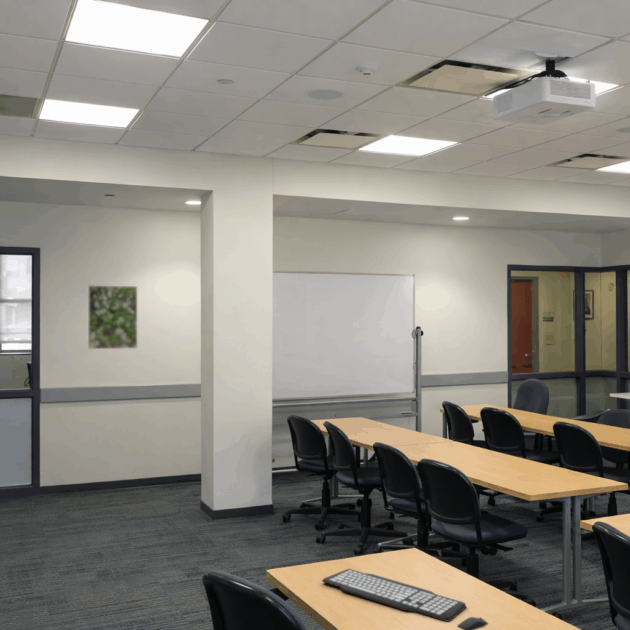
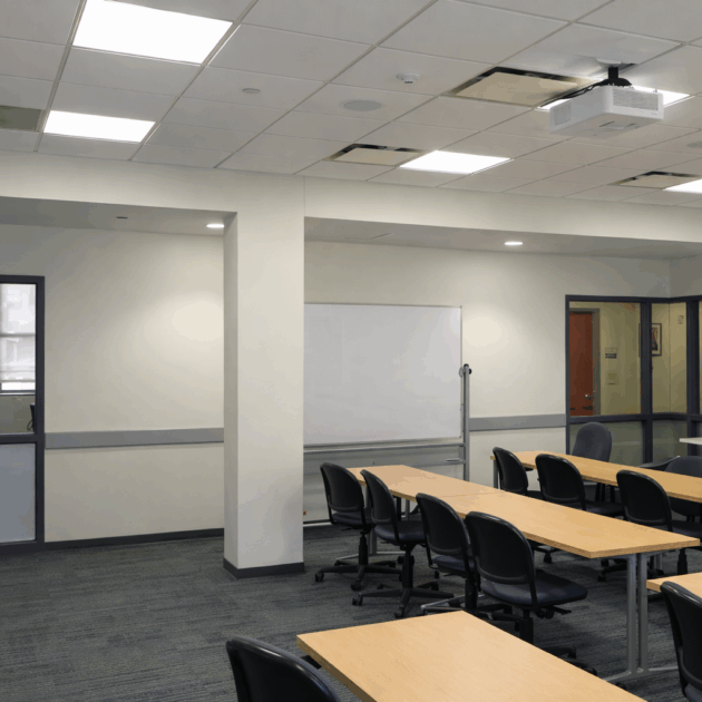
- keyboard (397, 596)
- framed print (113, 317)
